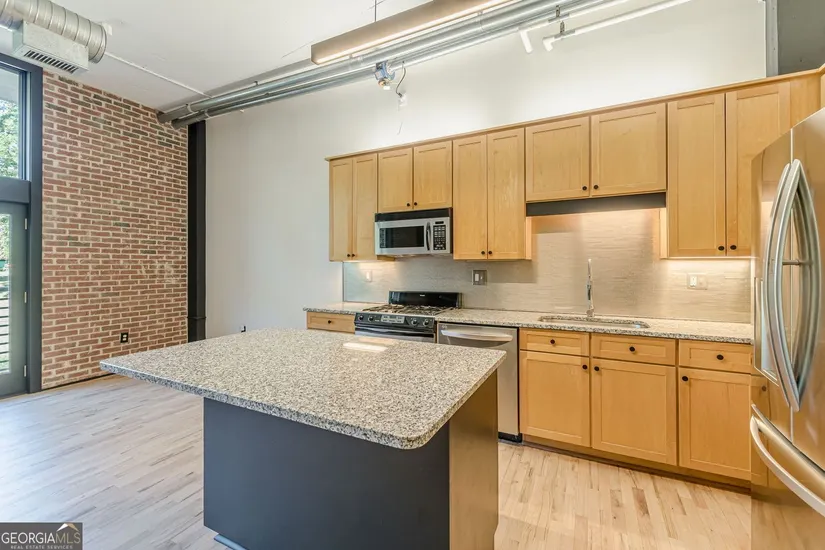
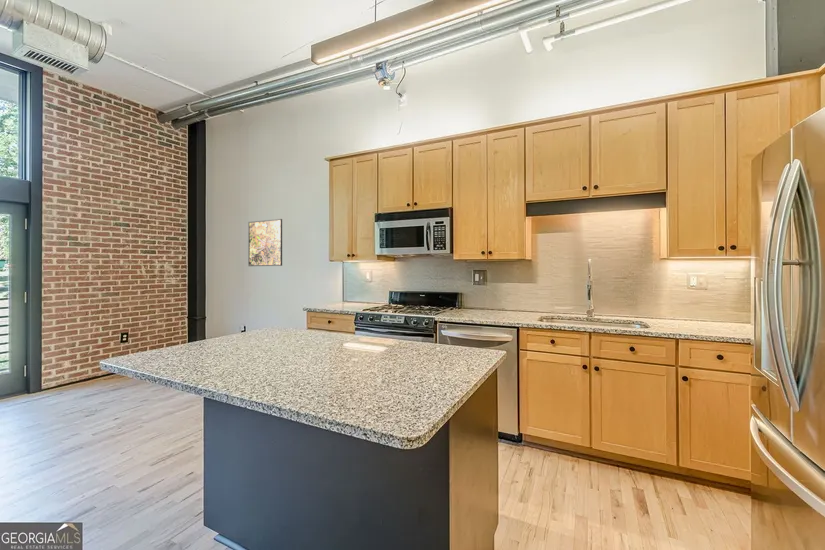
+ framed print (264, 243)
